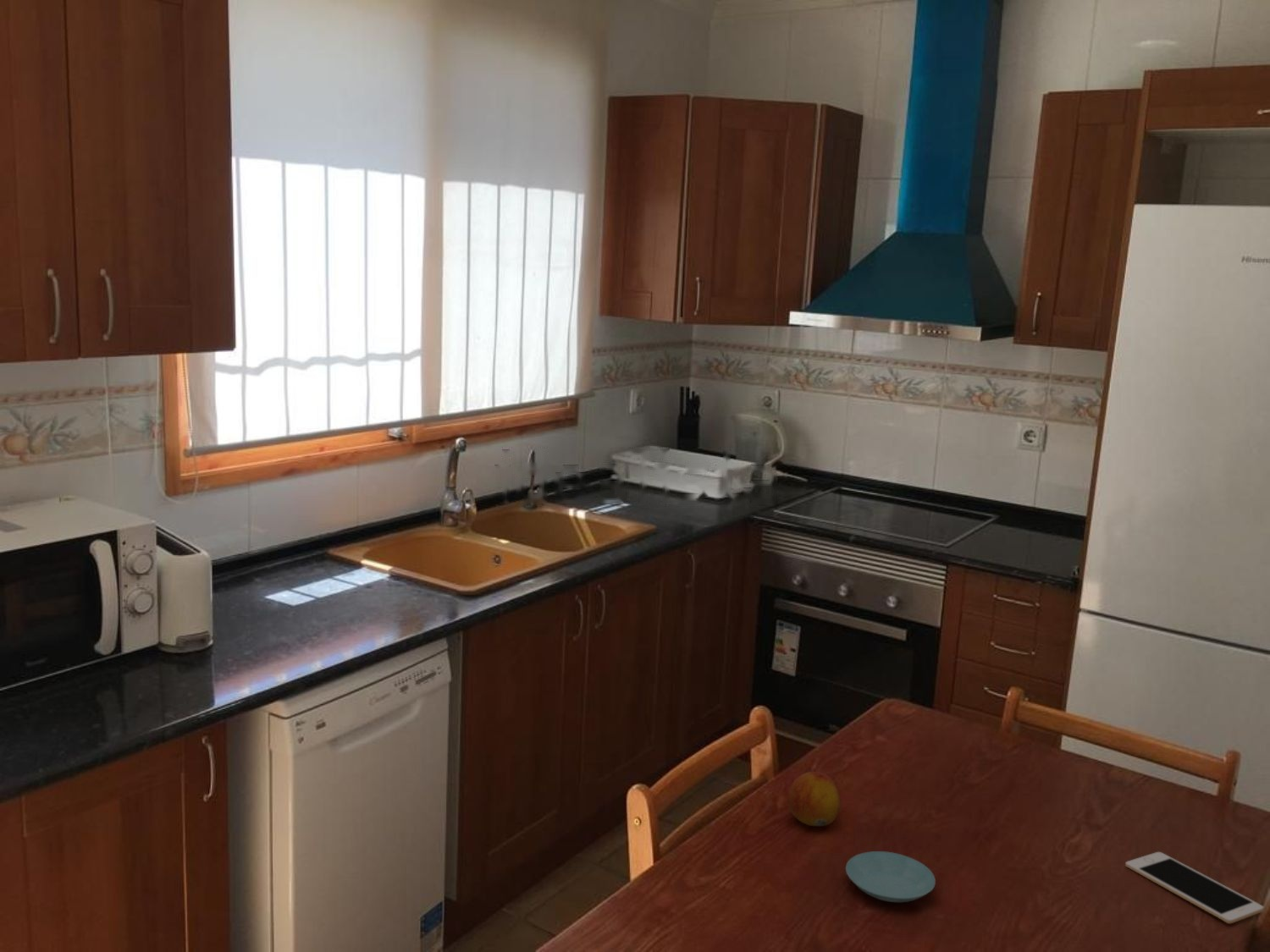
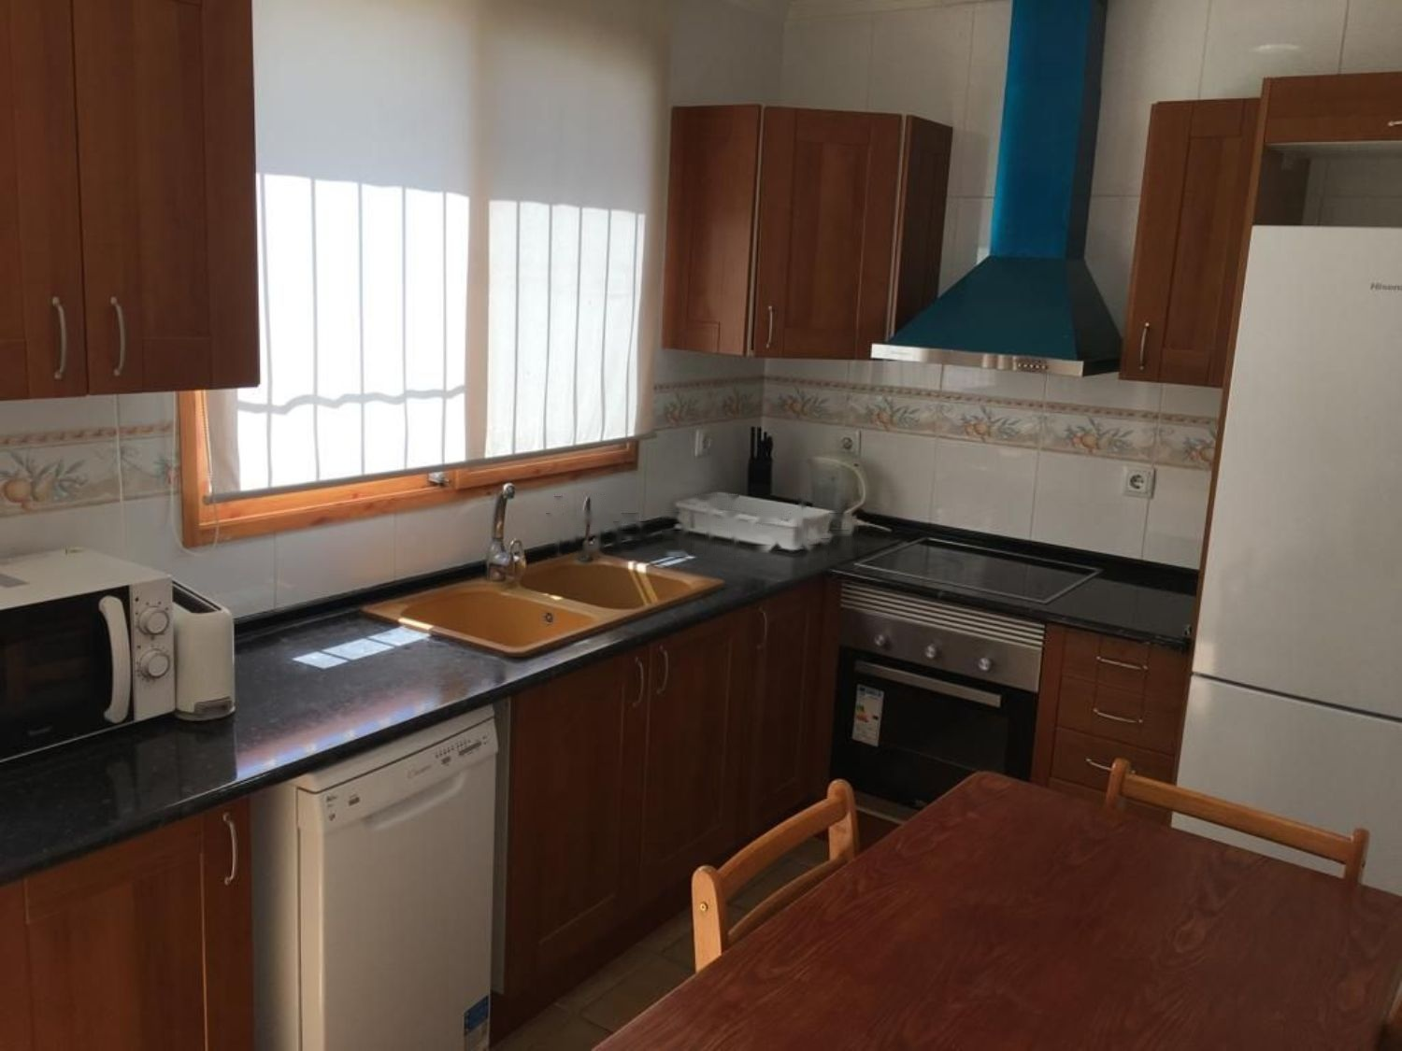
- cell phone (1192, 885)
- saucer (889, 881)
- fruit (814, 797)
